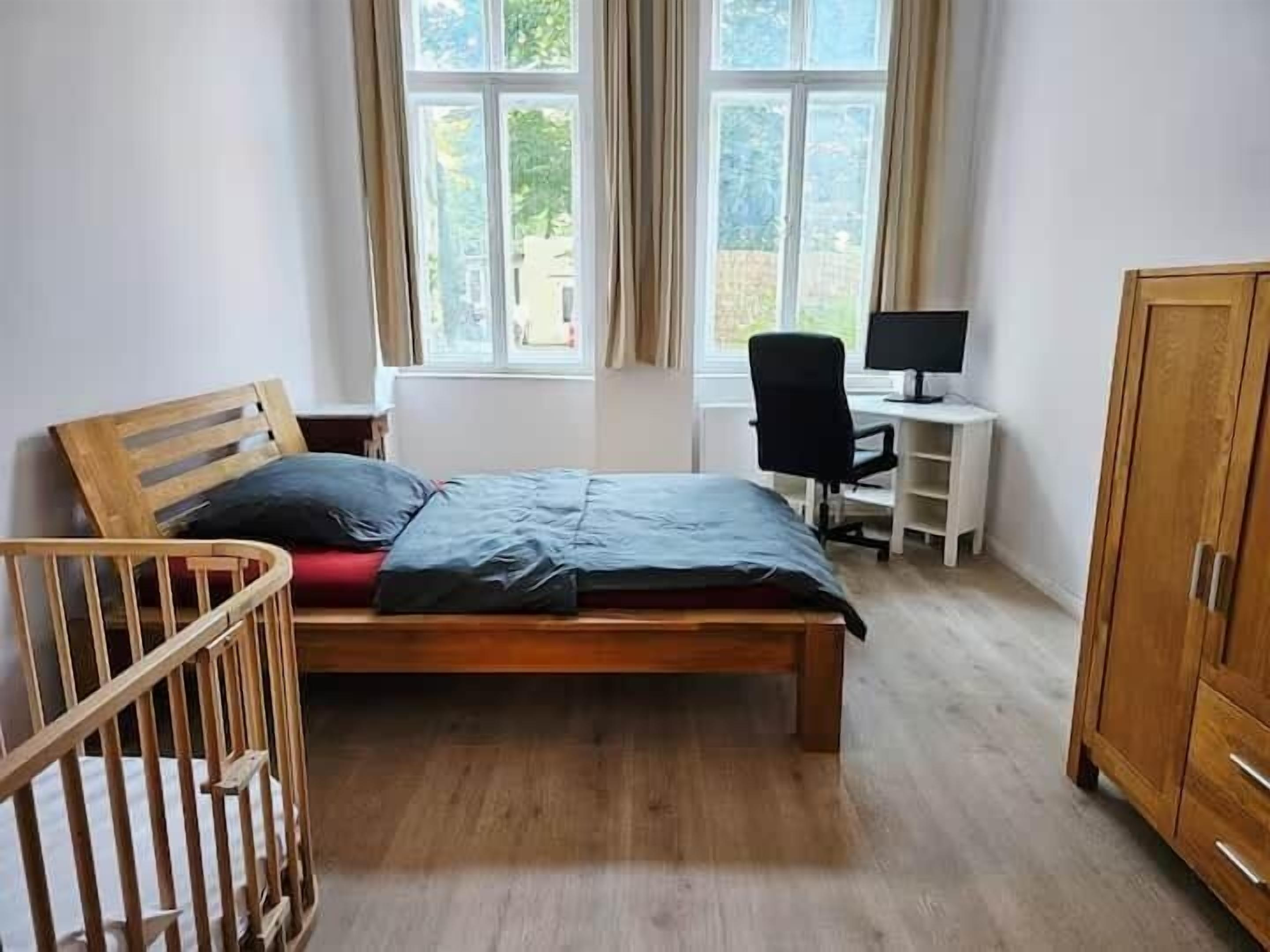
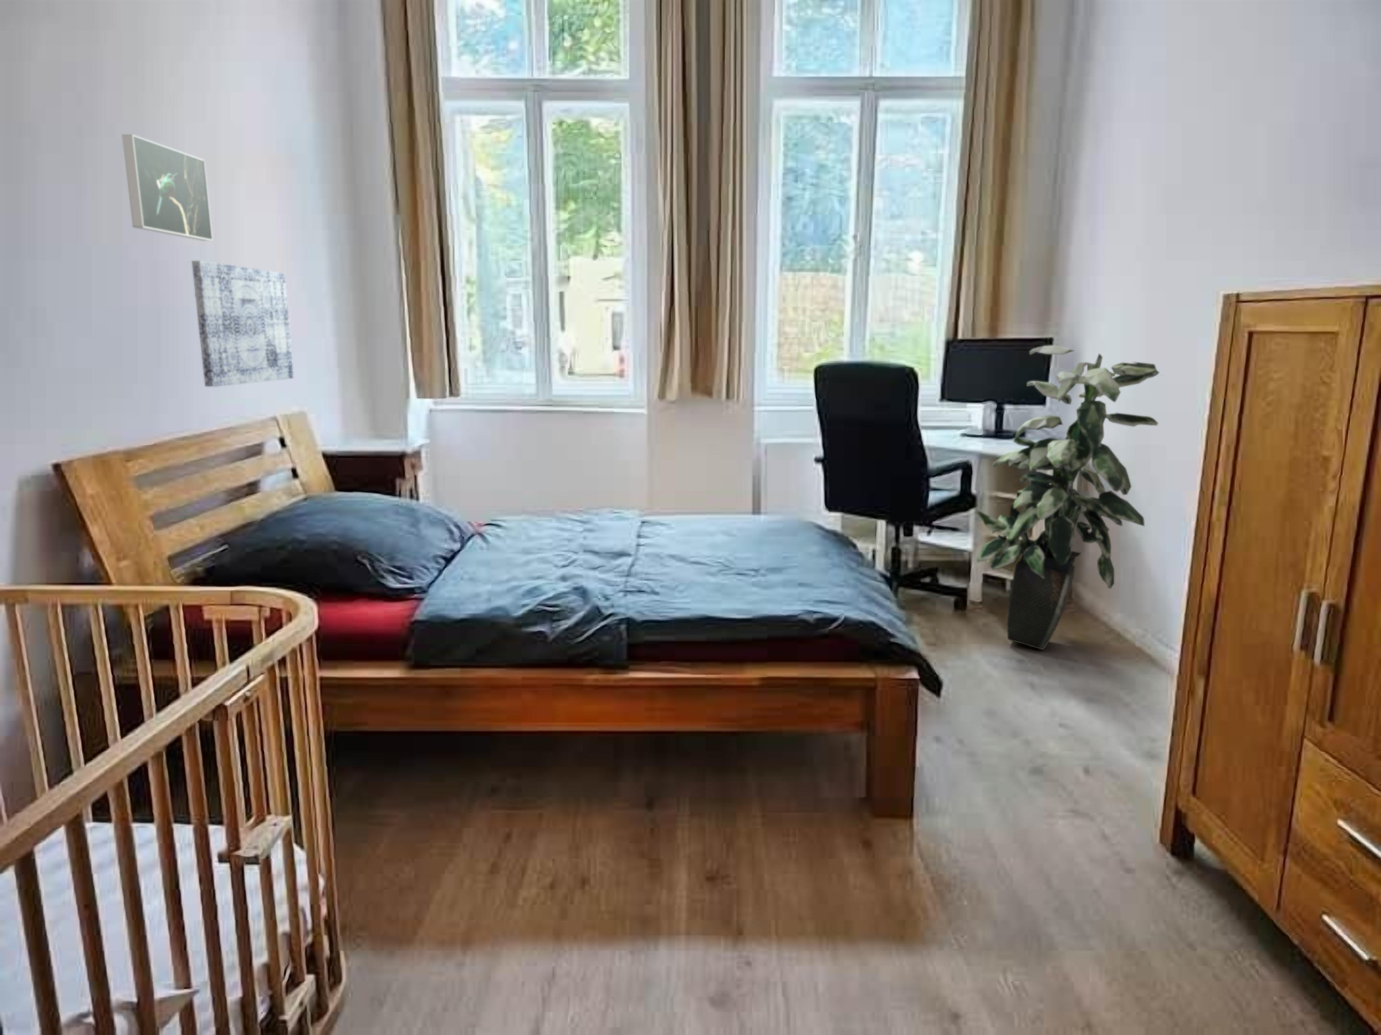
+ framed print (171, 191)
+ wall art (248, 325)
+ indoor plant (1058, 499)
